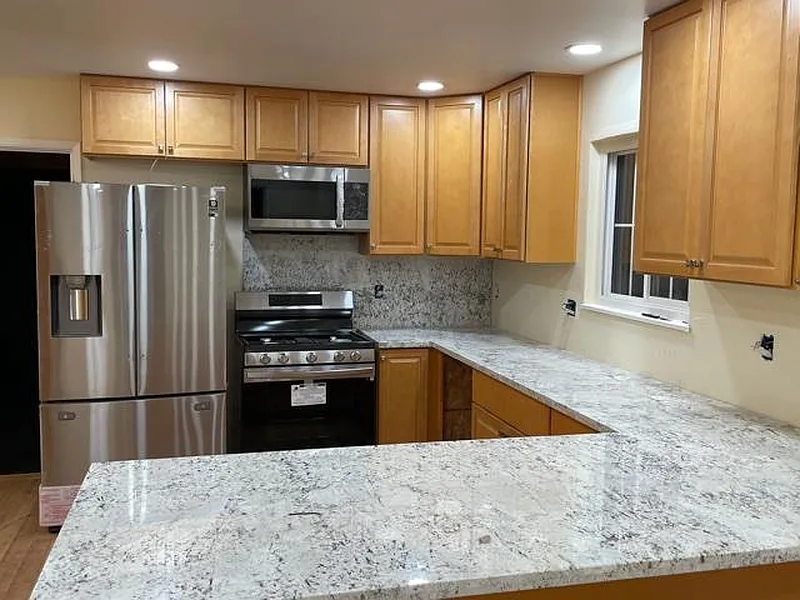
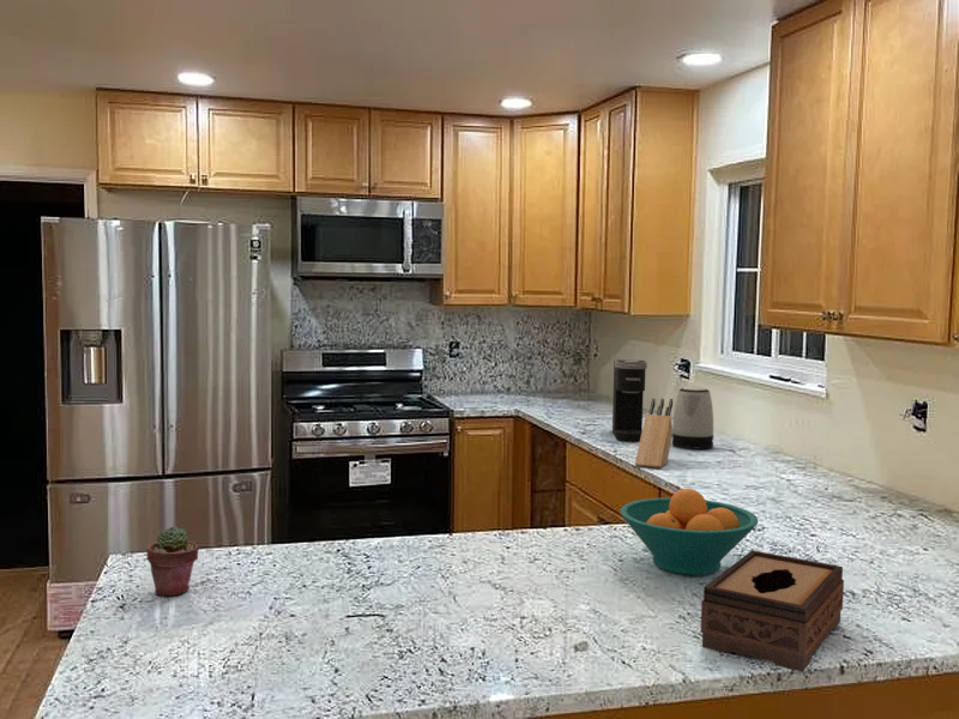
+ kettle (694, 415)
+ knife block (656, 430)
+ tissue box (774, 605)
+ coffee maker (628, 398)
+ fruit bowl (687, 527)
+ potted succulent (173, 558)
